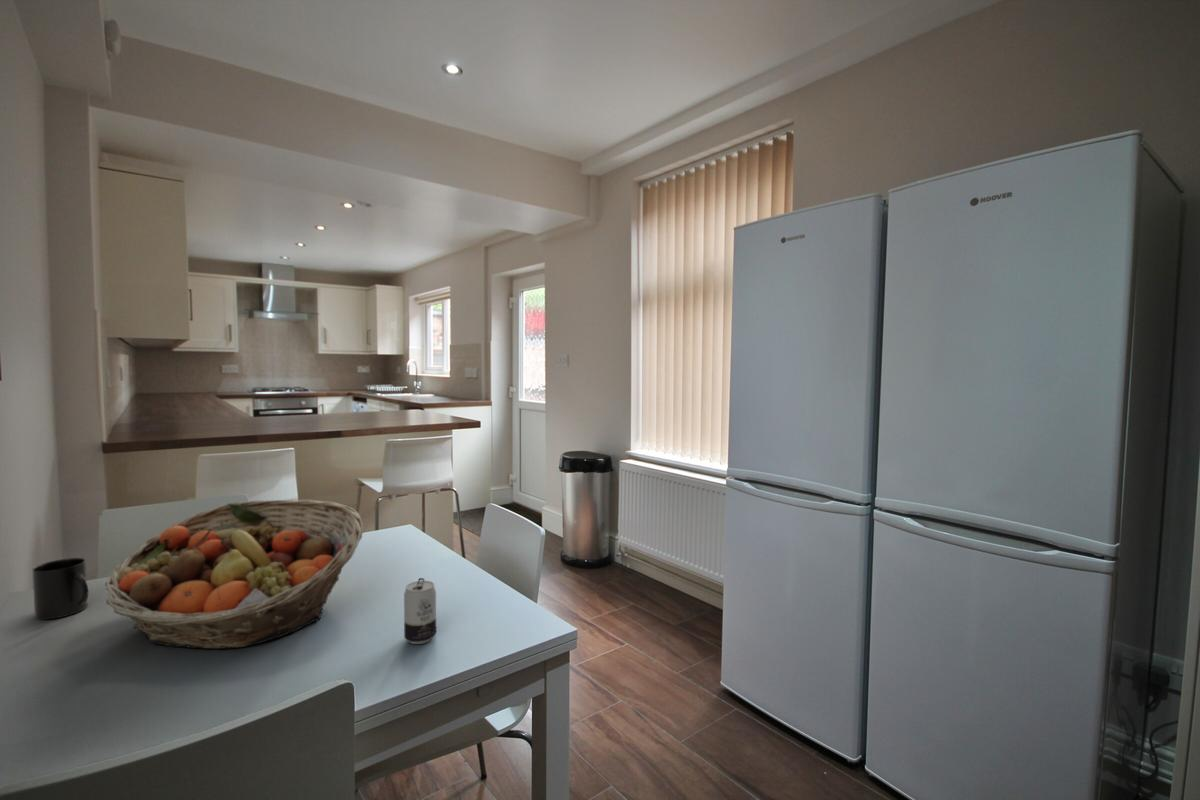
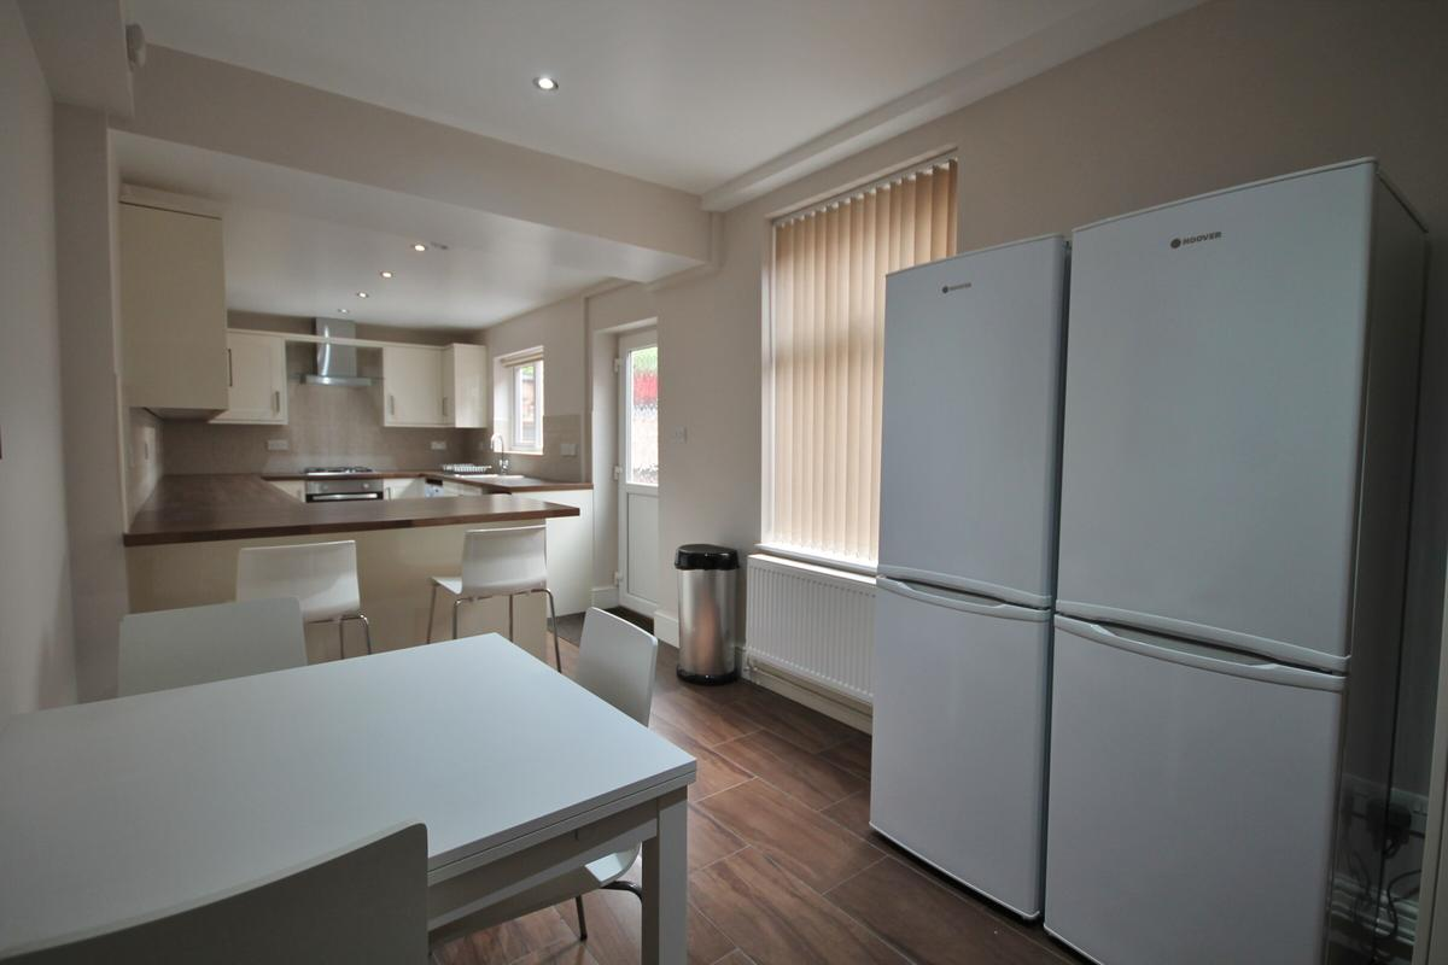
- beverage can (420, 609)
- fruit basket (245, 566)
- mug (66, 588)
